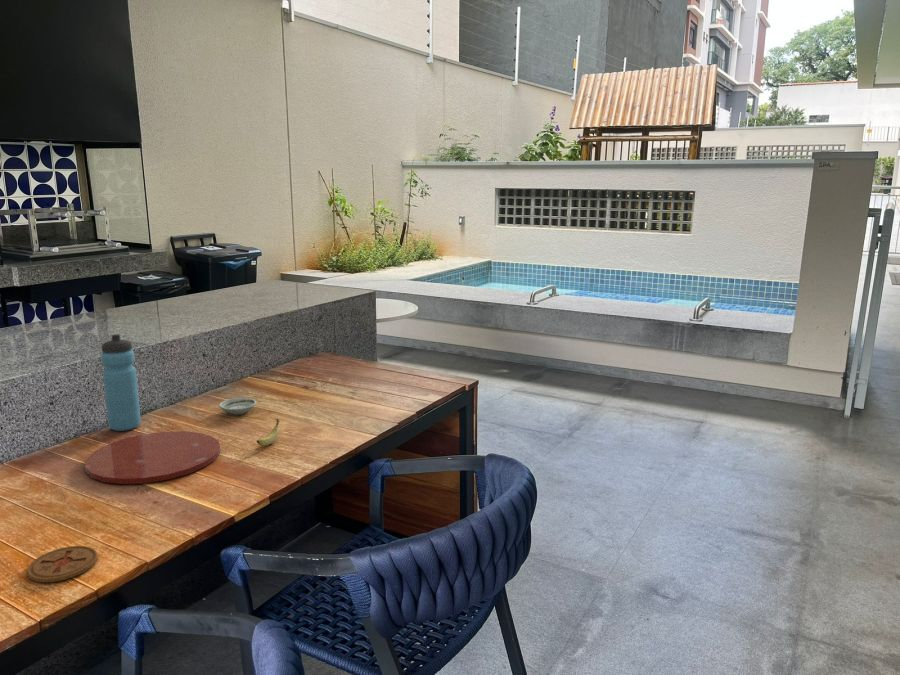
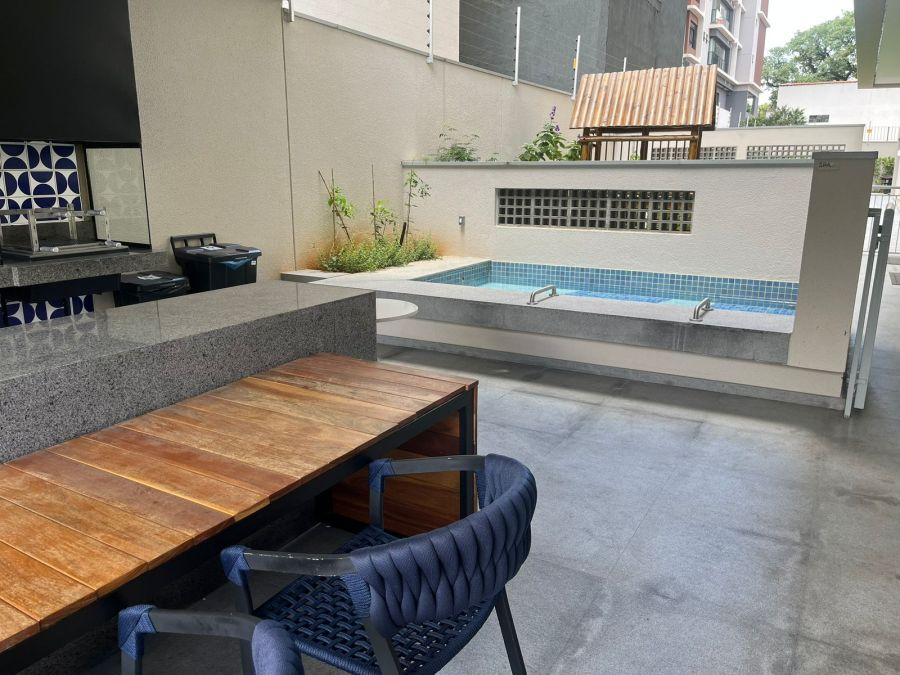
- banana (269, 434)
- water bottle (120, 381)
- saucer (238, 407)
- plate (155, 455)
- coaster (63, 563)
